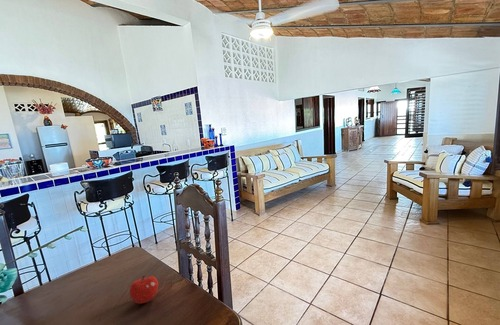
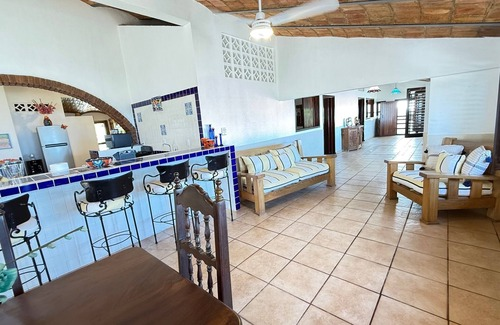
- fruit (144, 288)
